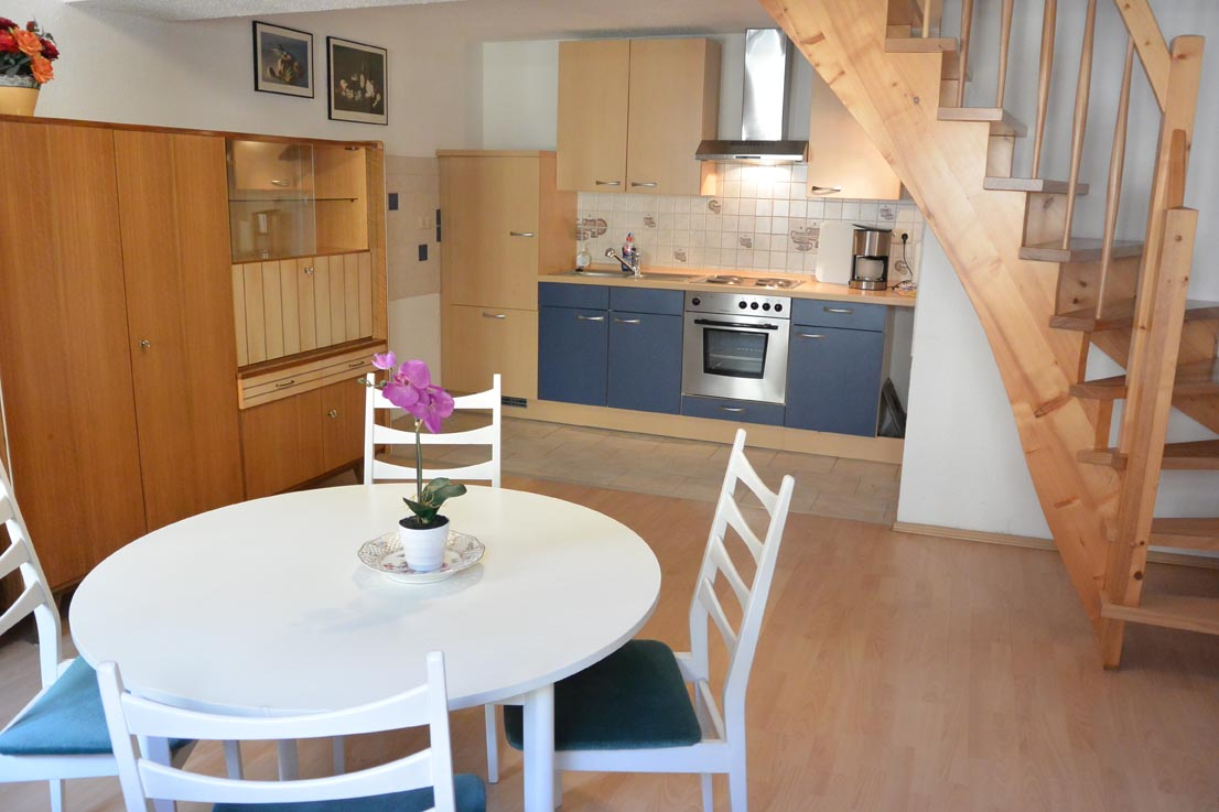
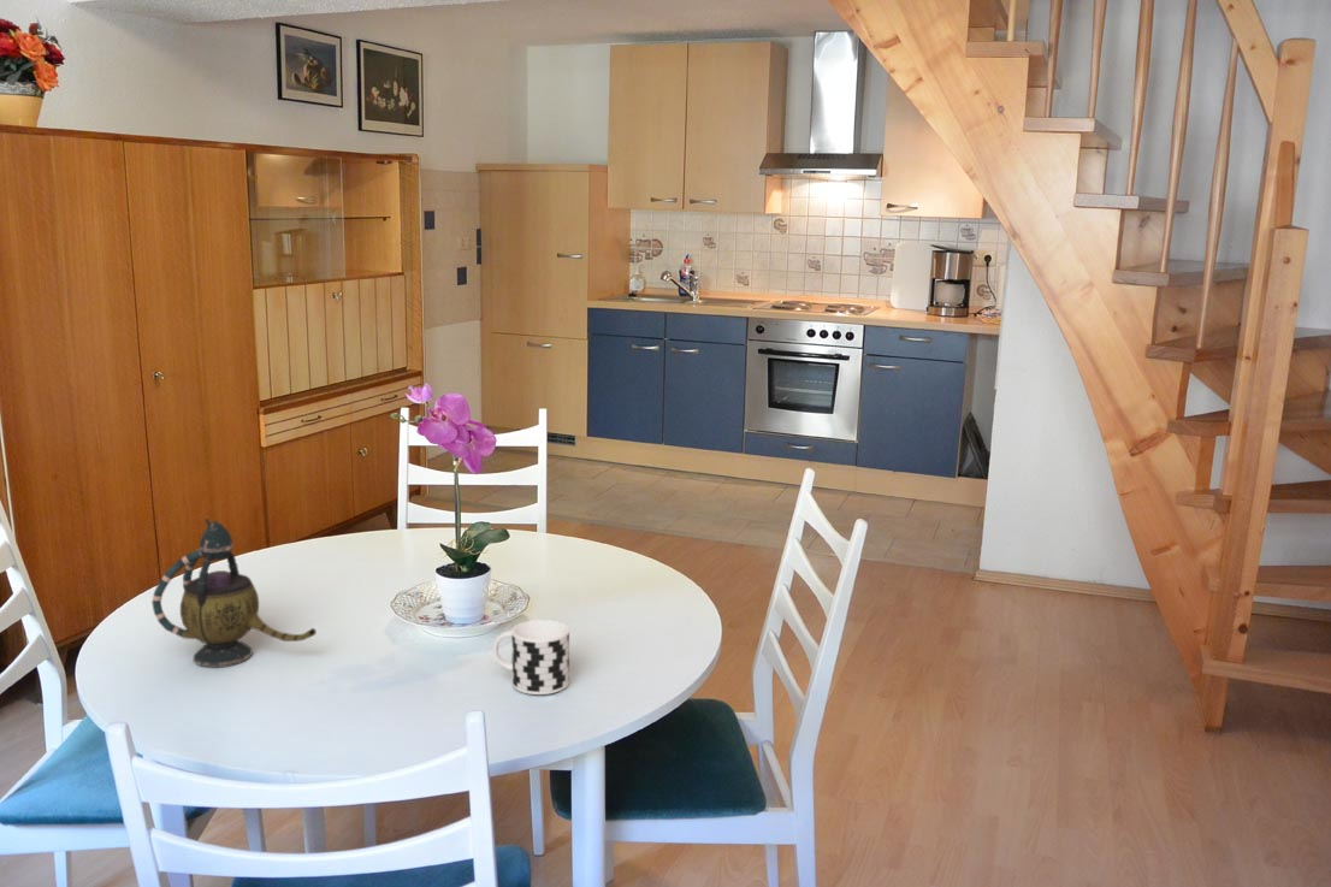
+ cup (531, 656)
+ teapot (239, 590)
